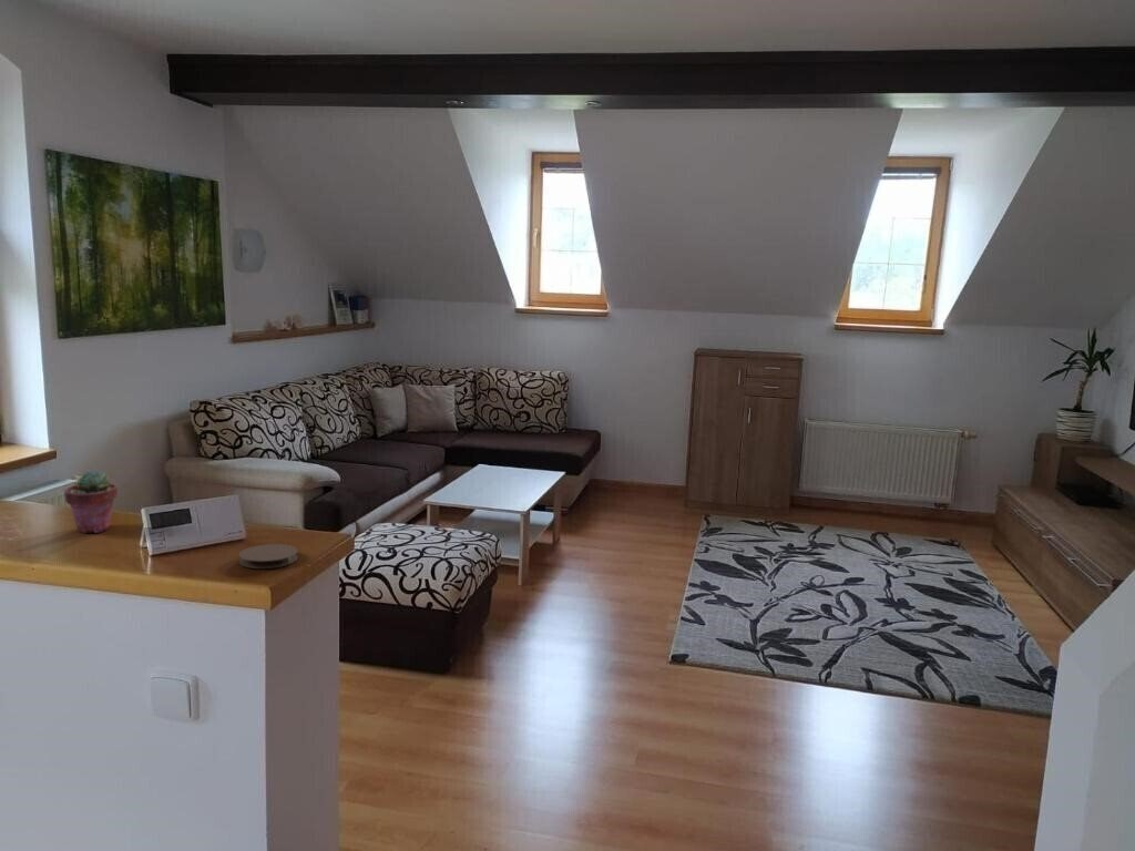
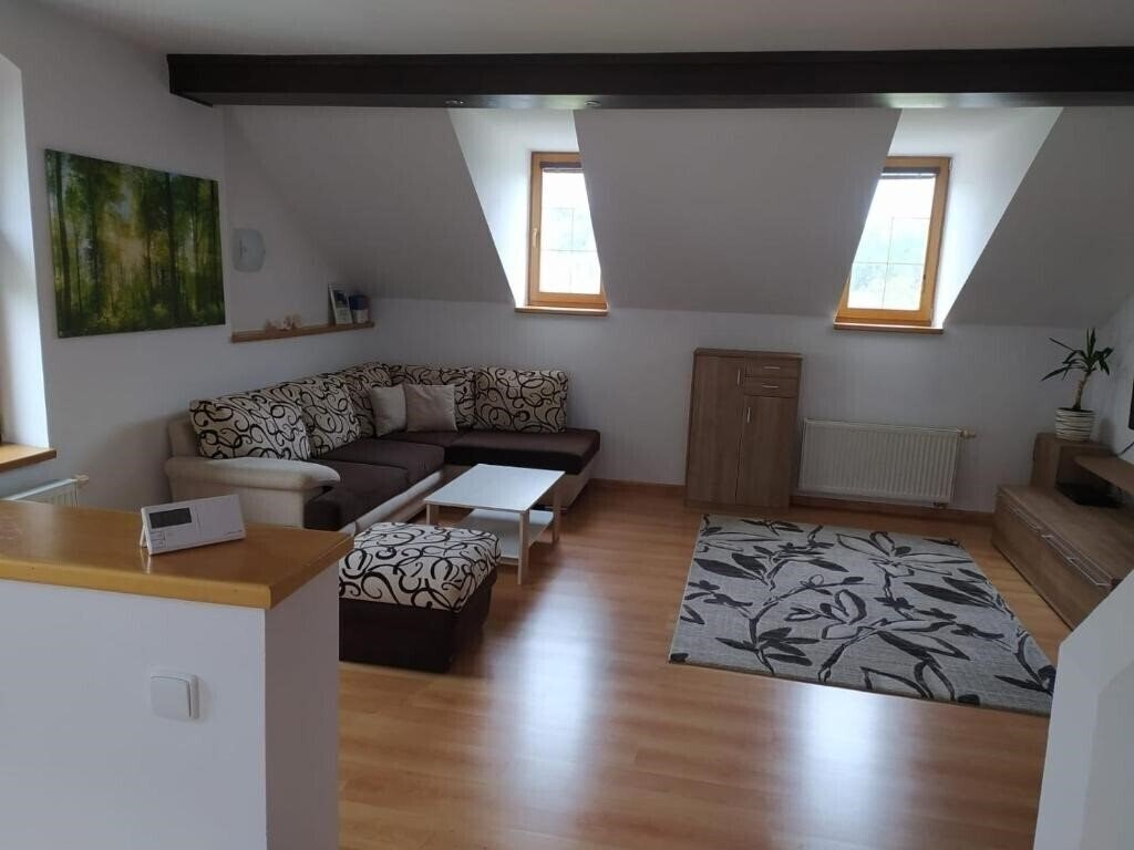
- potted succulent (91, 499)
- coaster (268, 555)
